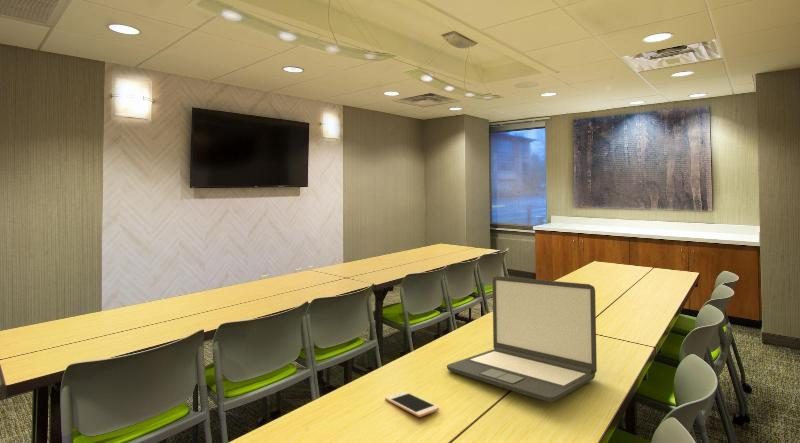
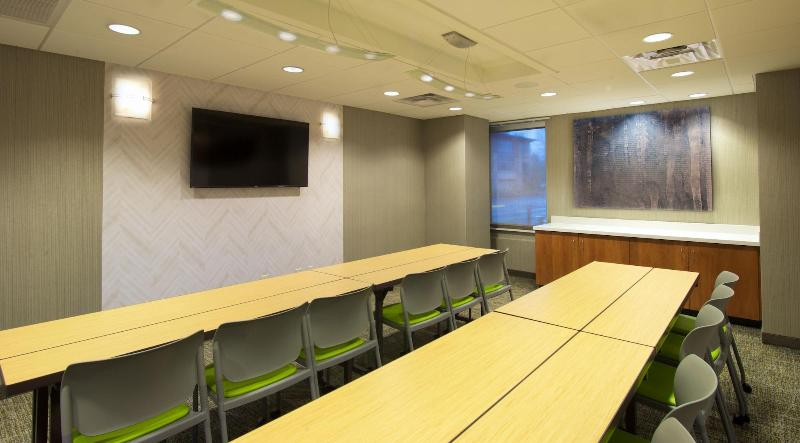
- cell phone (411, 403)
- laptop (518, 329)
